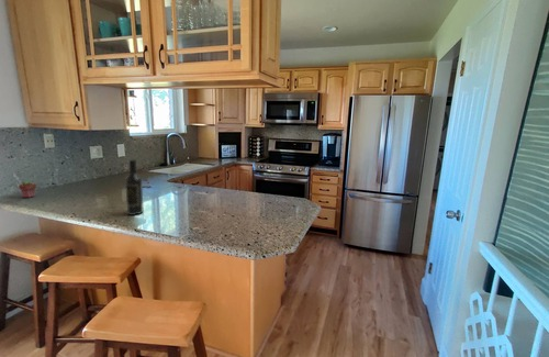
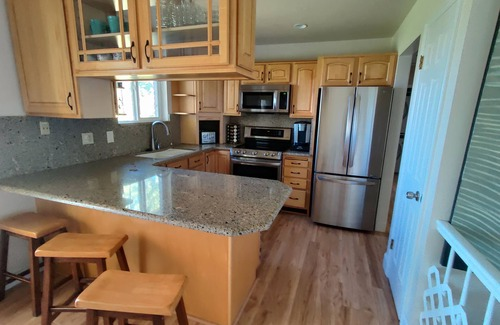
- potted succulent (27, 188)
- wine bottle (134, 187)
